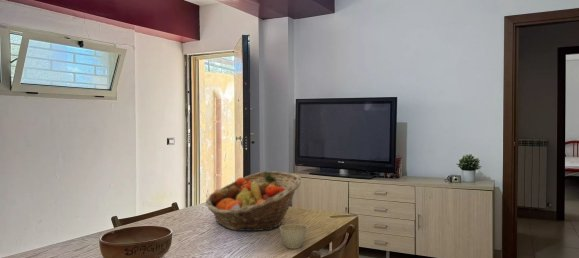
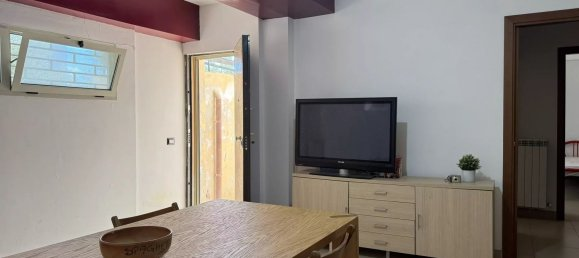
- flower pot (293, 237)
- fruit basket (253, 198)
